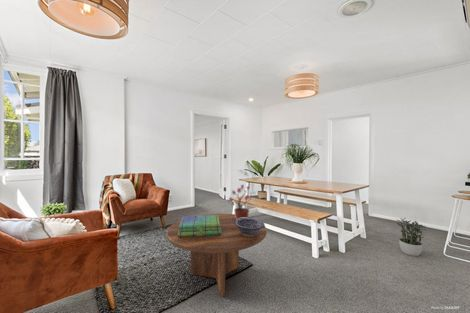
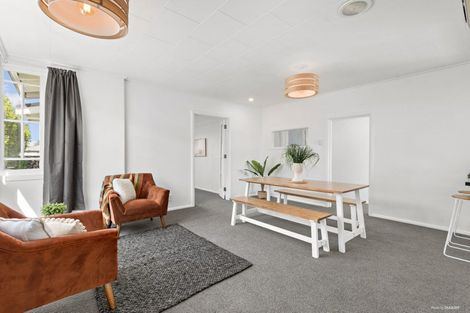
- coffee table (217, 252)
- stack of books (200, 225)
- decorative bowl (248, 228)
- potted plant (240, 200)
- potted plant (410, 234)
